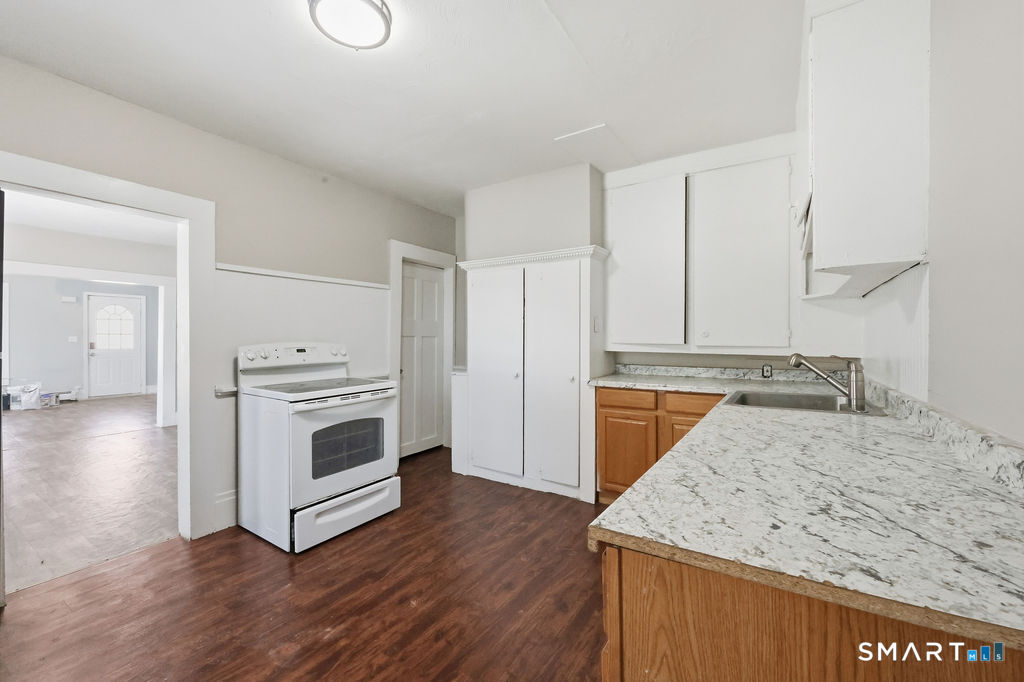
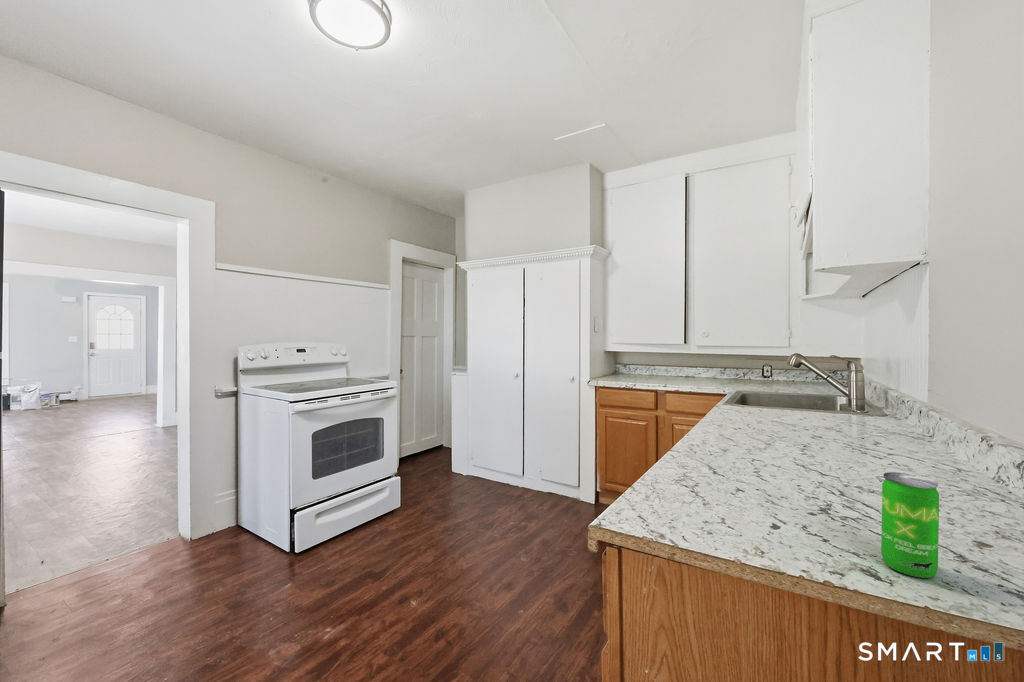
+ beverage can (909, 523)
